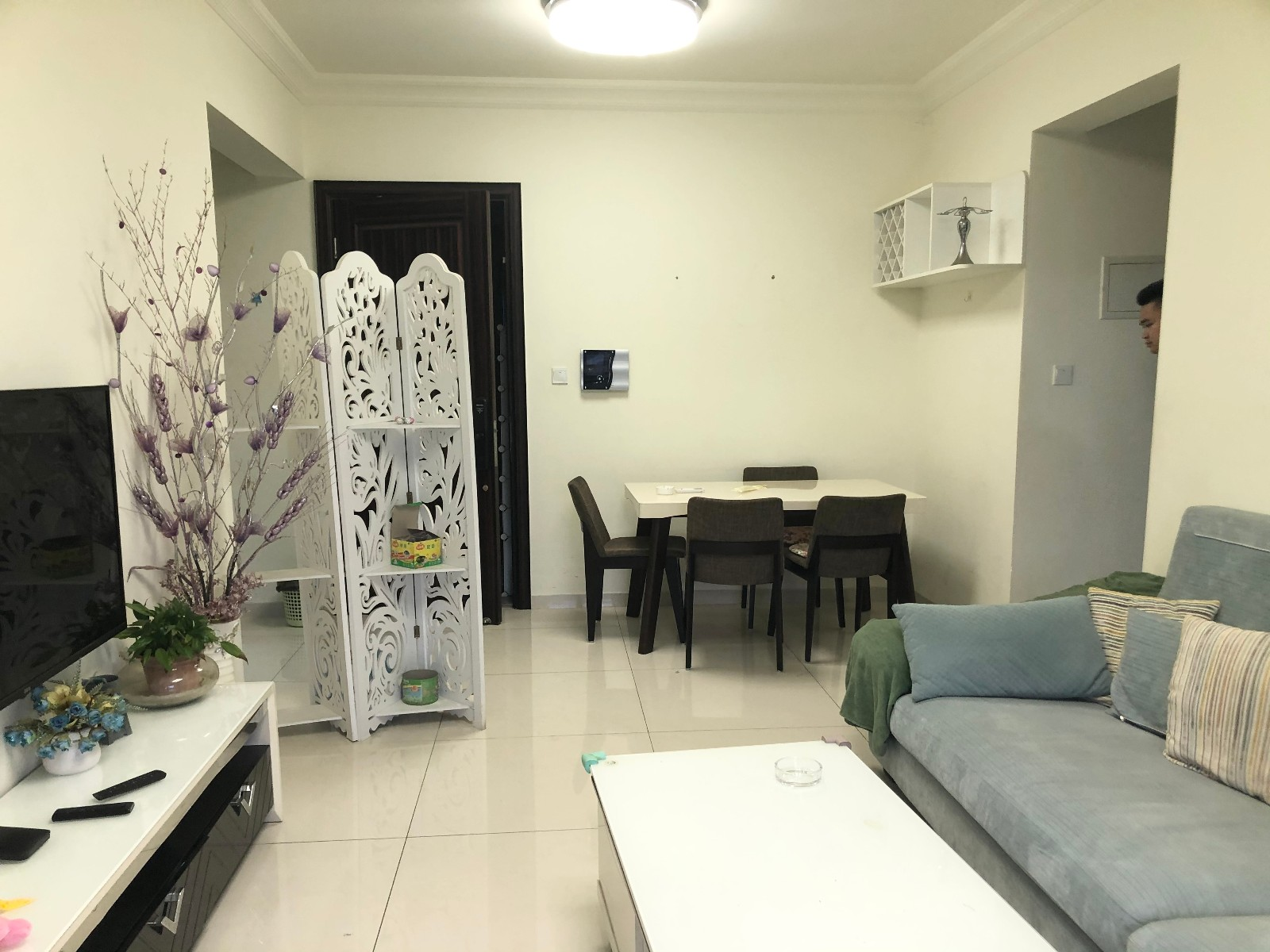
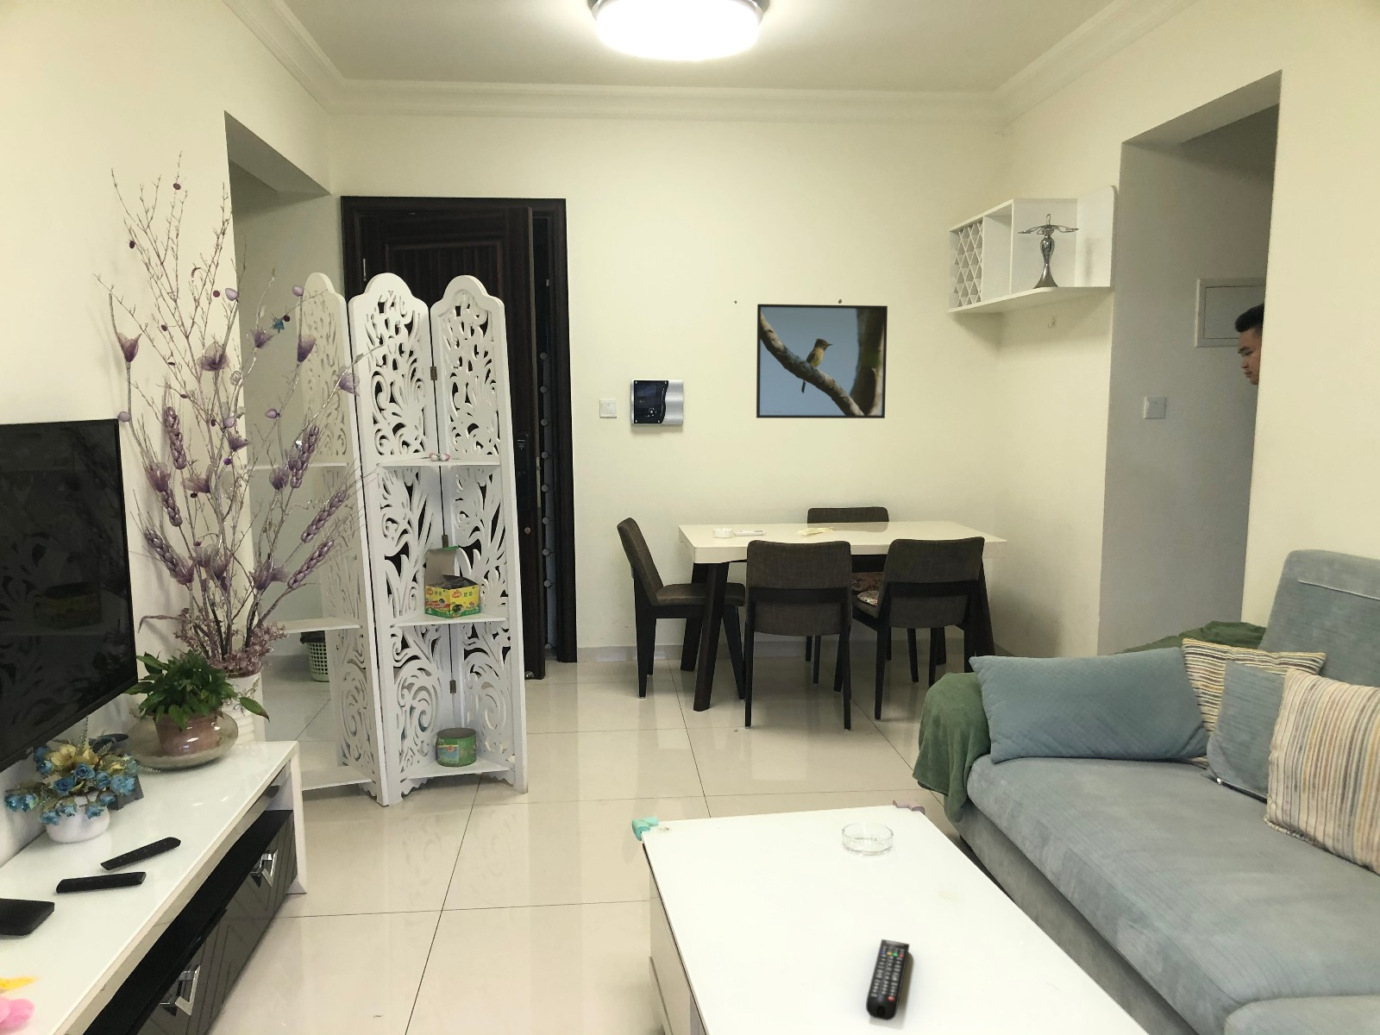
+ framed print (821, 361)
+ remote control (889, 974)
